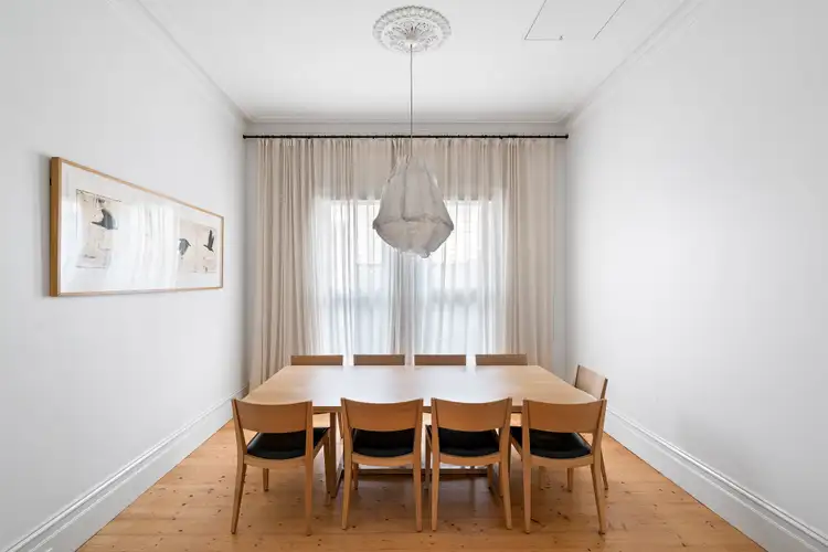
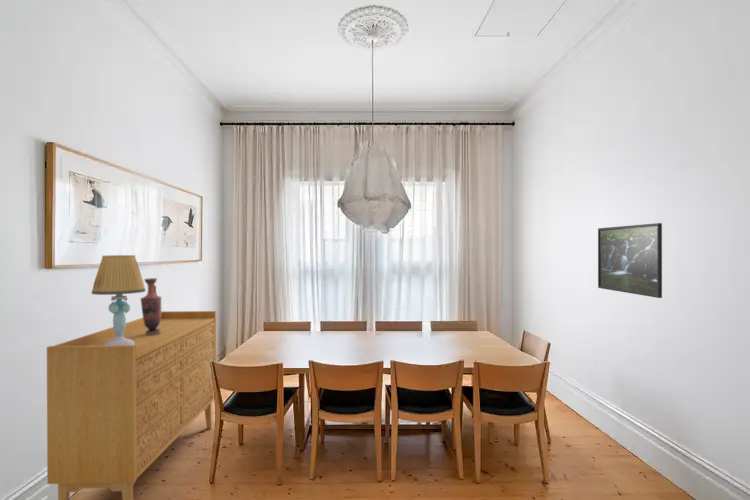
+ sideboard (150, 395)
+ table lamp (119, 300)
+ vase (151, 306)
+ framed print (626, 259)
